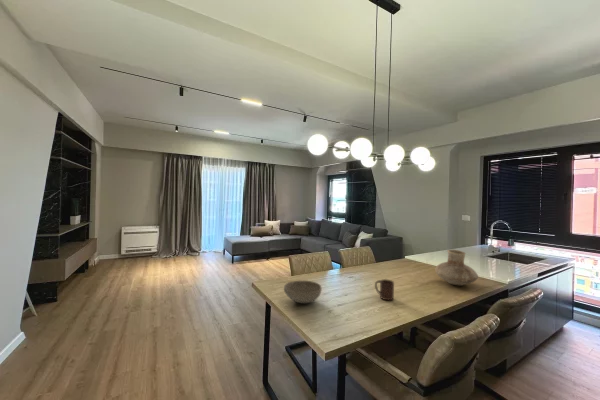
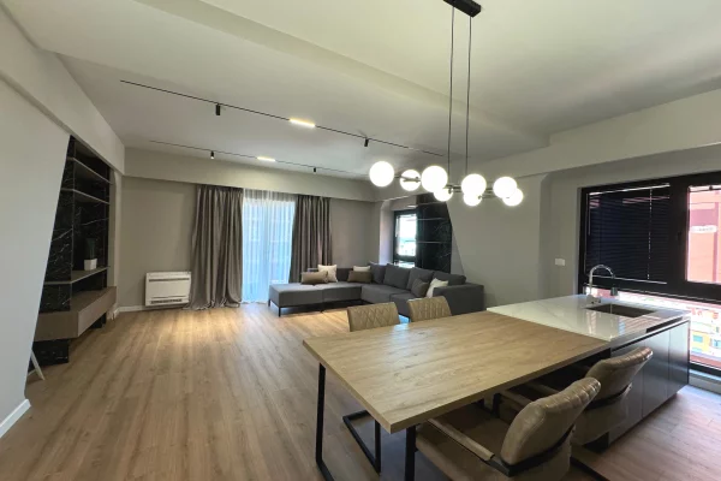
- cup (384, 289)
- bowl (302, 293)
- vase (455, 267)
